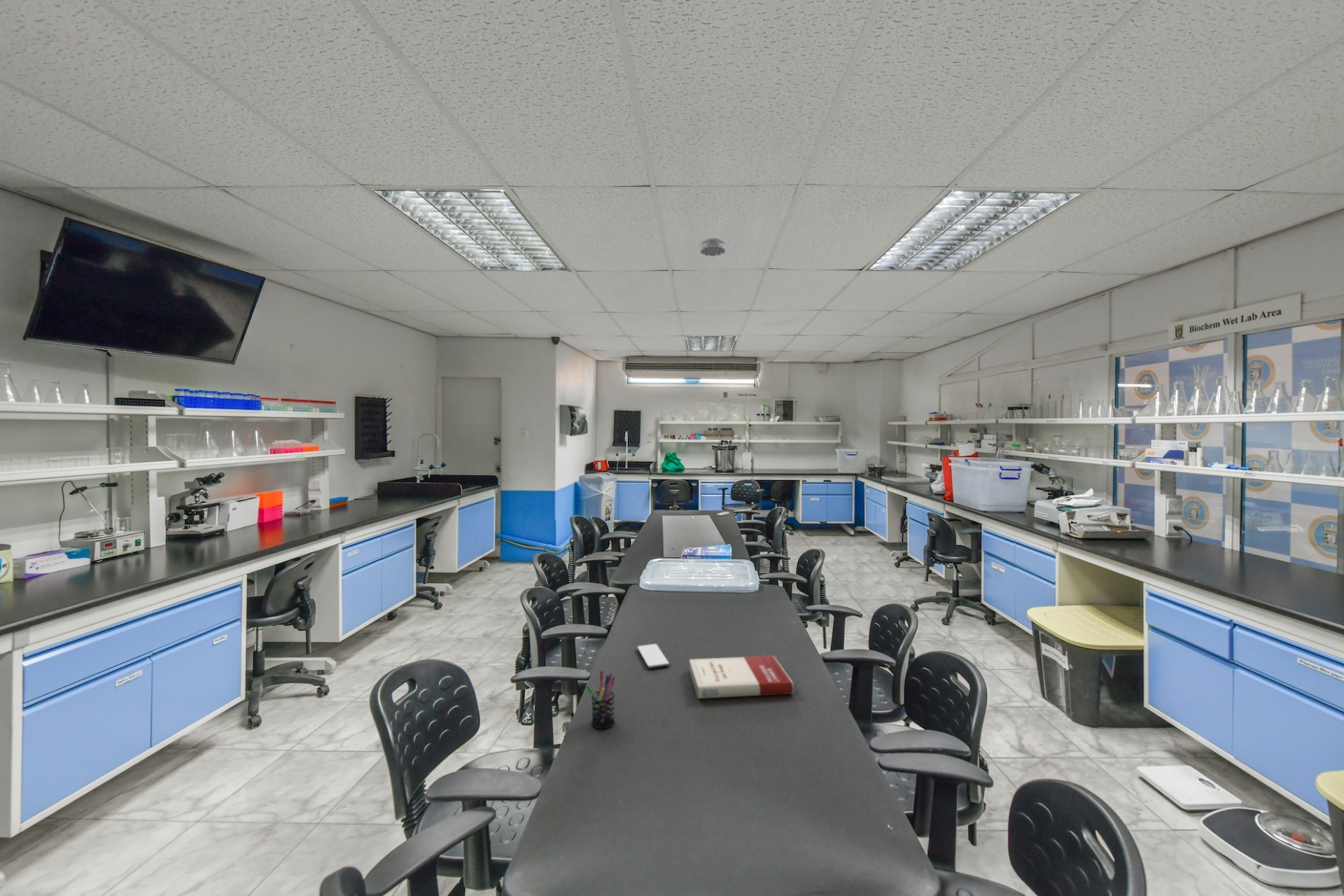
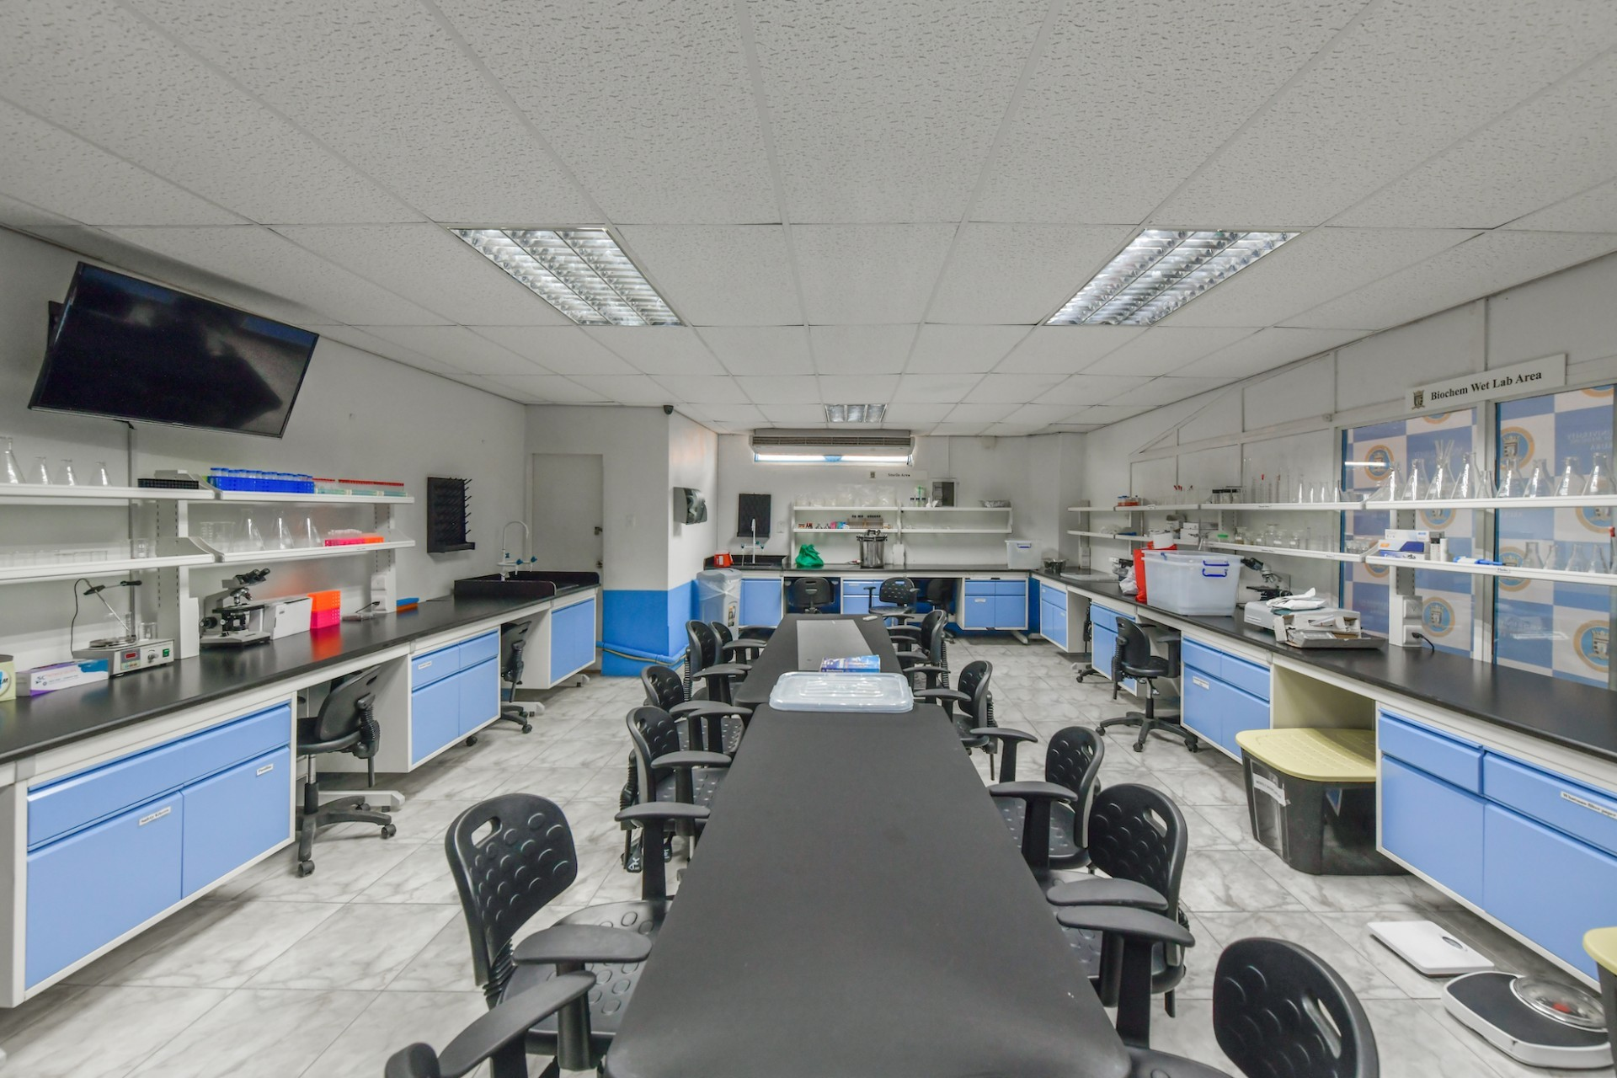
- smoke detector (713, 246)
- book (738, 676)
- smartphone (652, 655)
- pen holder (600, 699)
